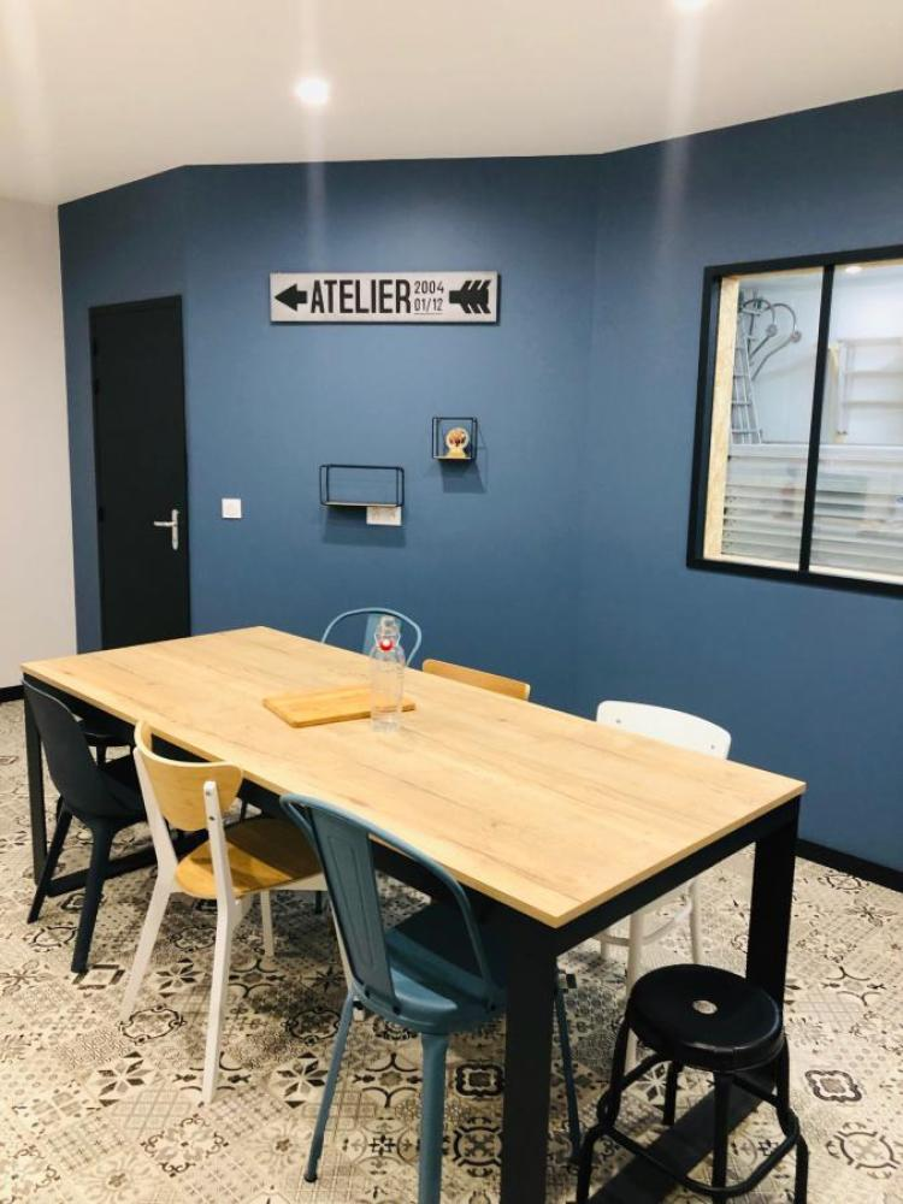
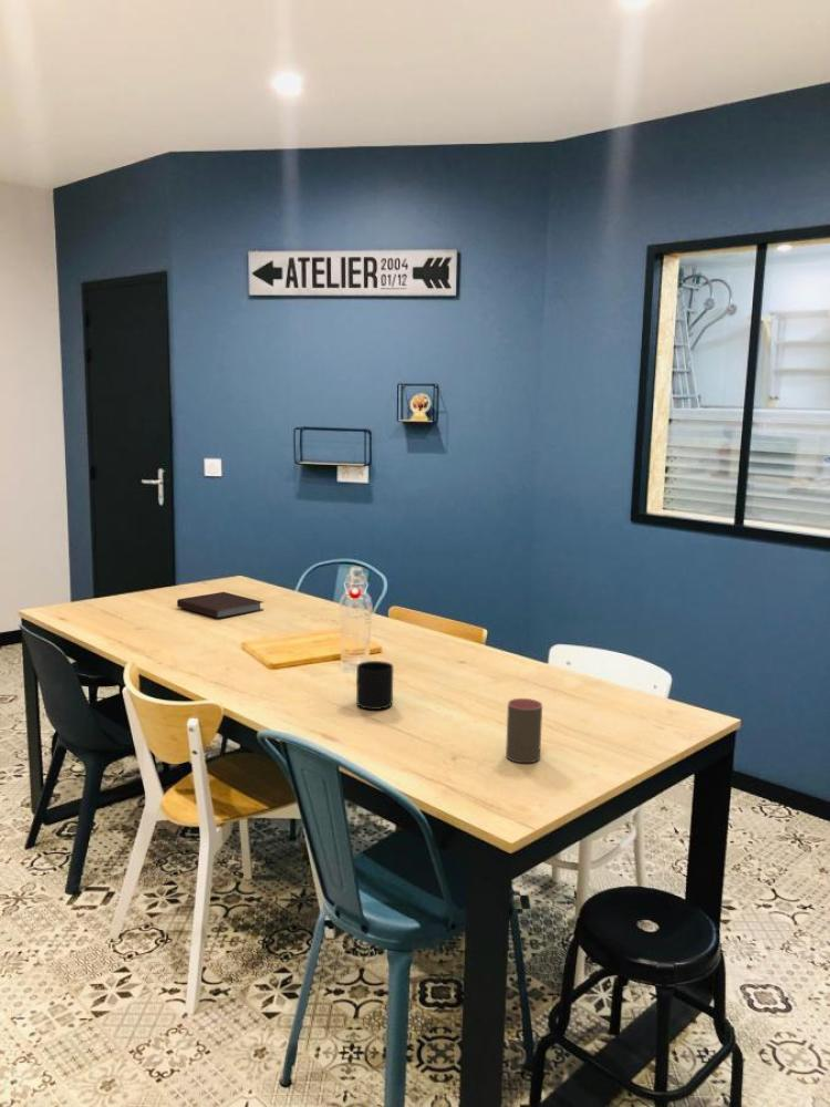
+ notebook (220, 604)
+ cup (523, 730)
+ mug (376, 683)
